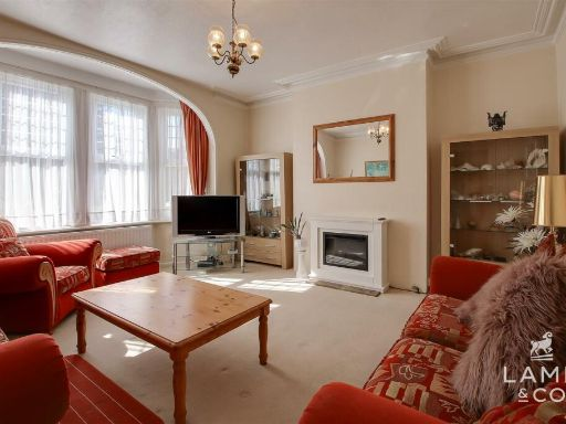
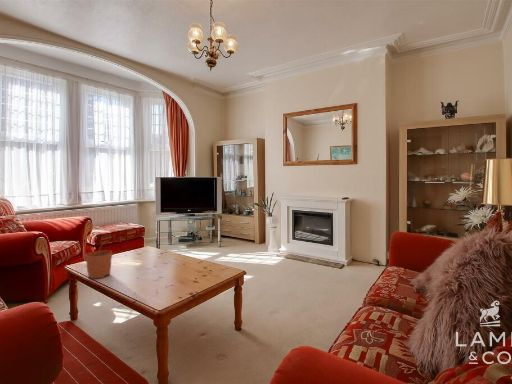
+ plant pot (99, 258)
